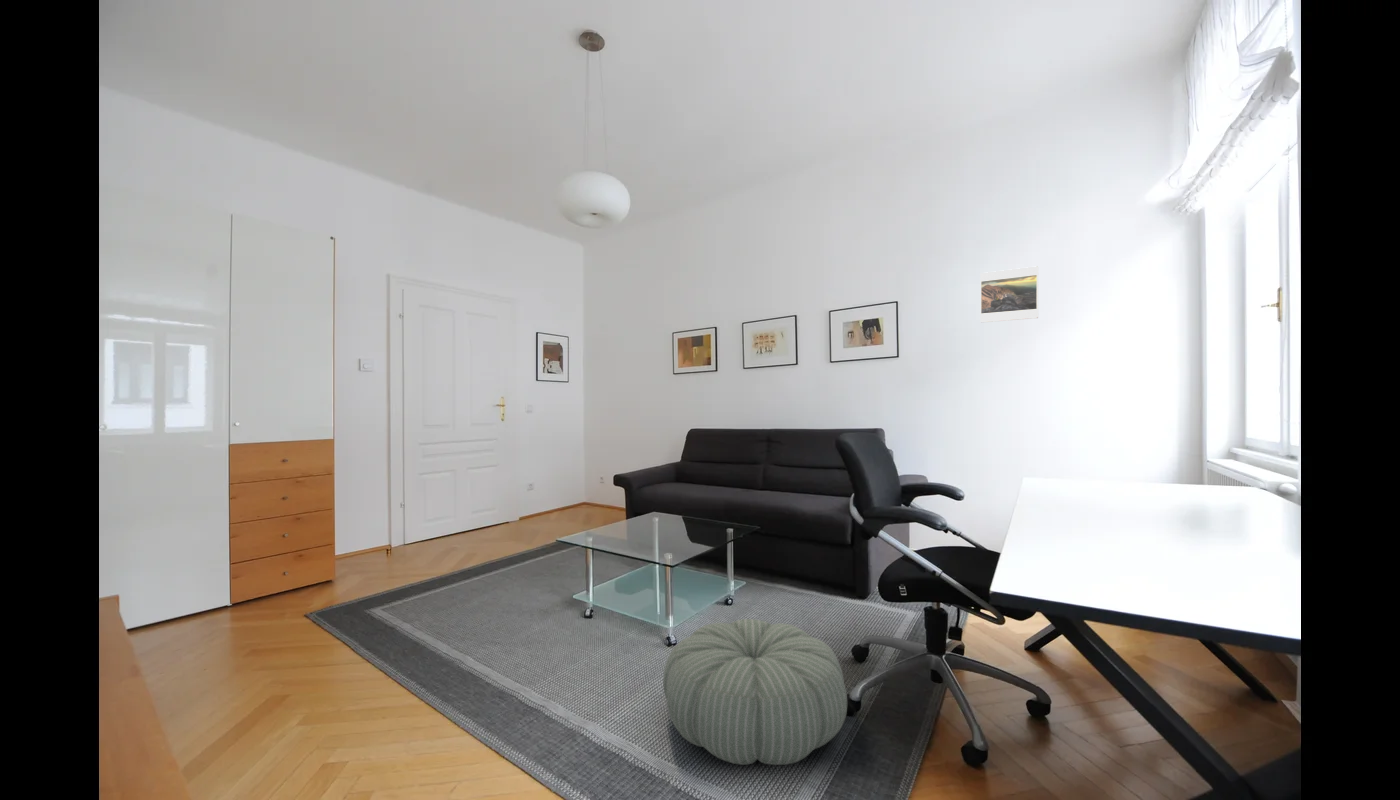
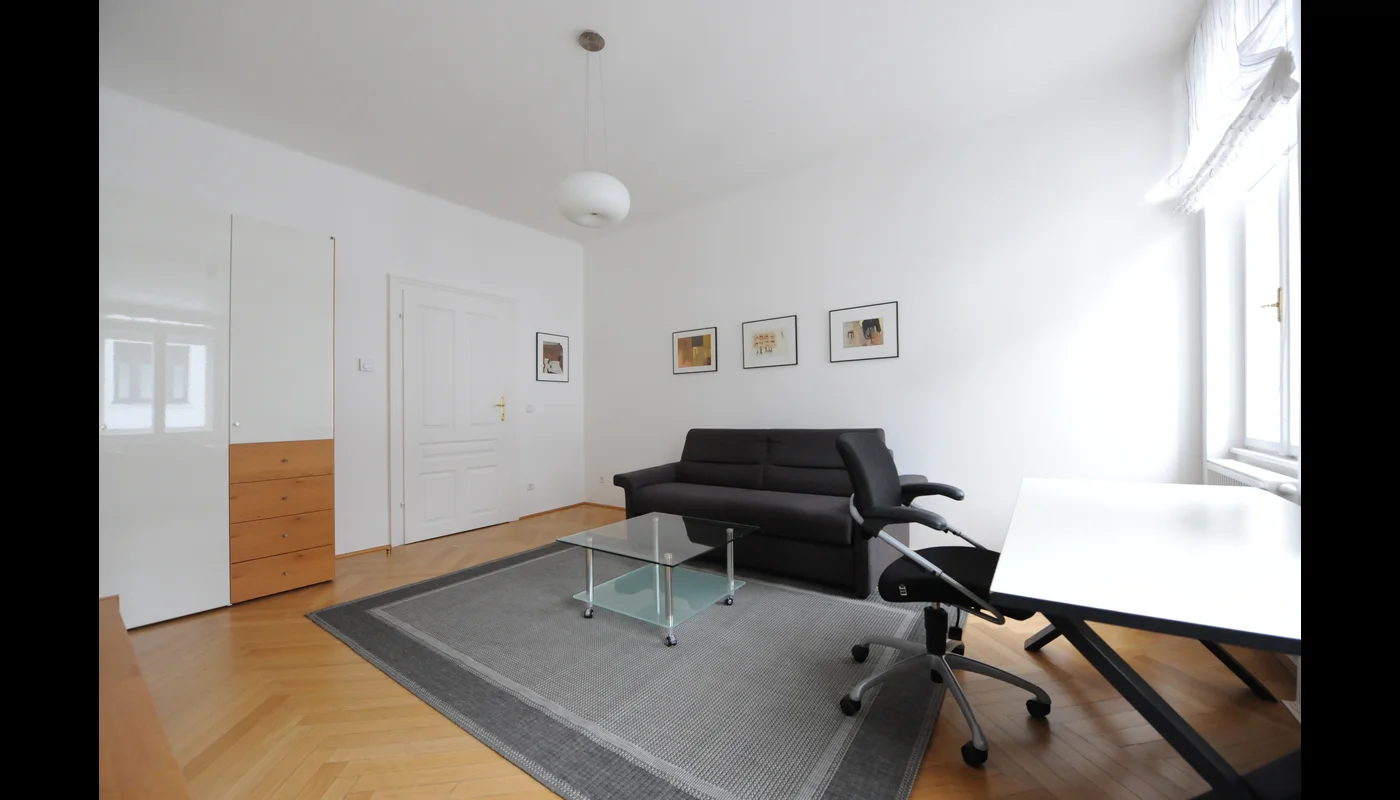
- pouf (754, 682)
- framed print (1008, 295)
